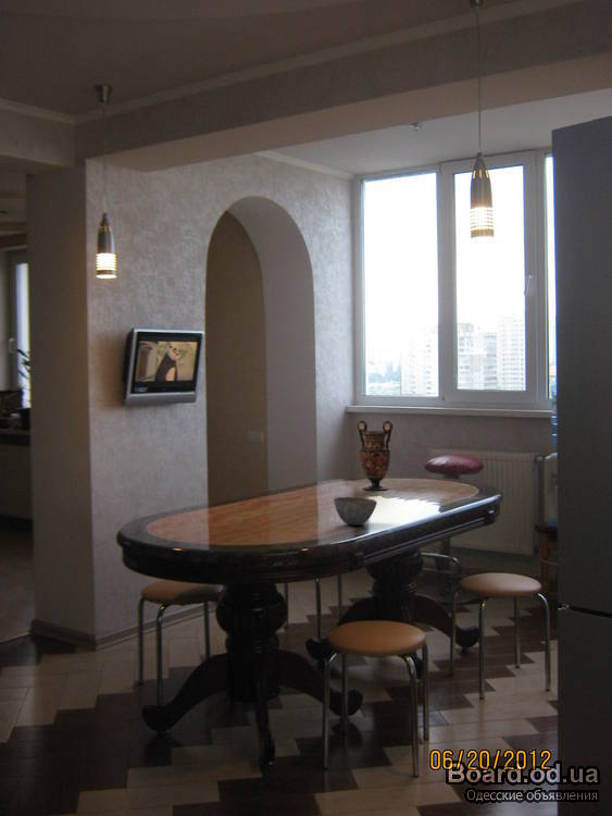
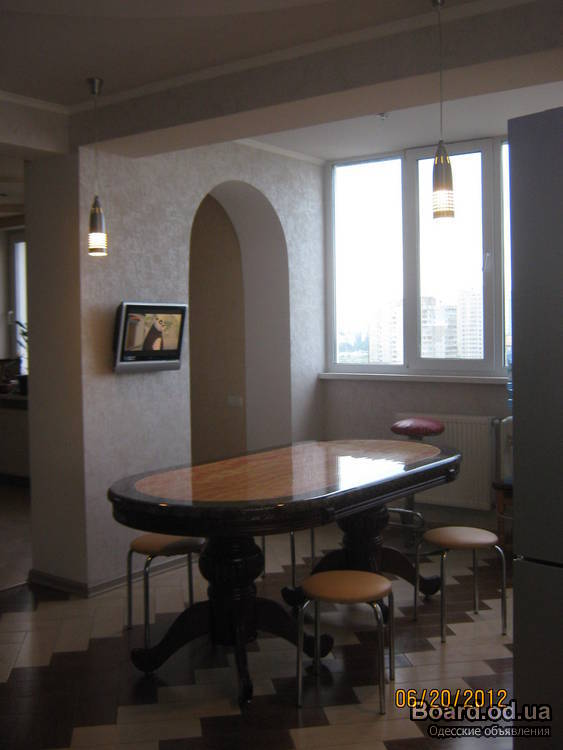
- bowl (355, 511)
- vase (375, 454)
